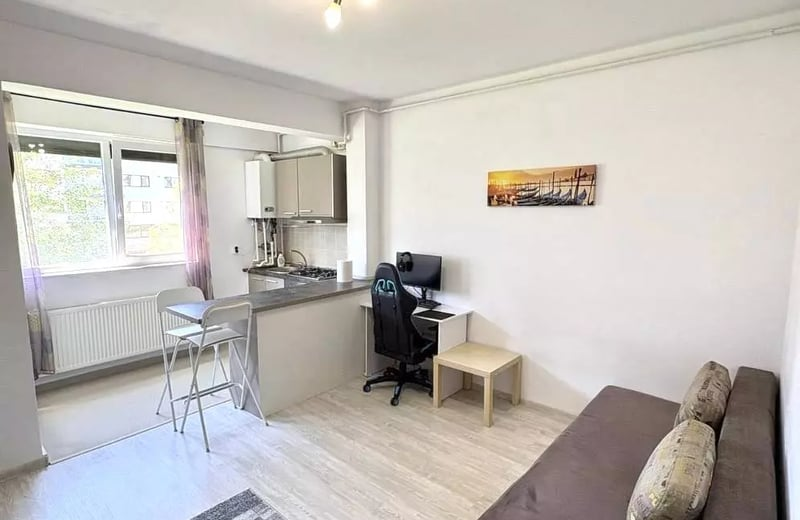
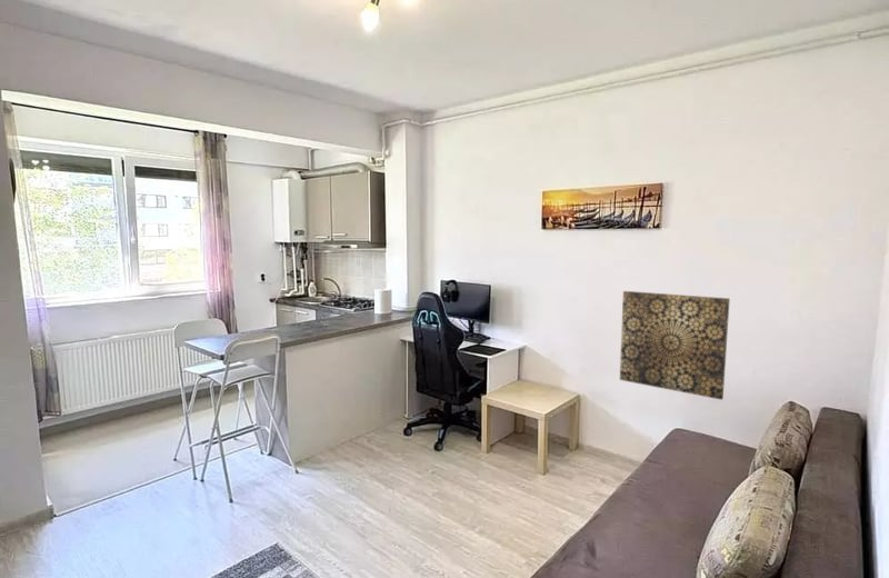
+ wall art (670, 341)
